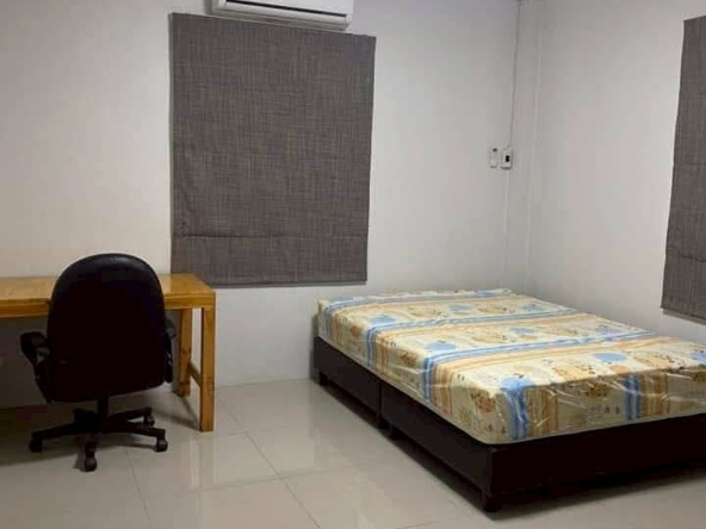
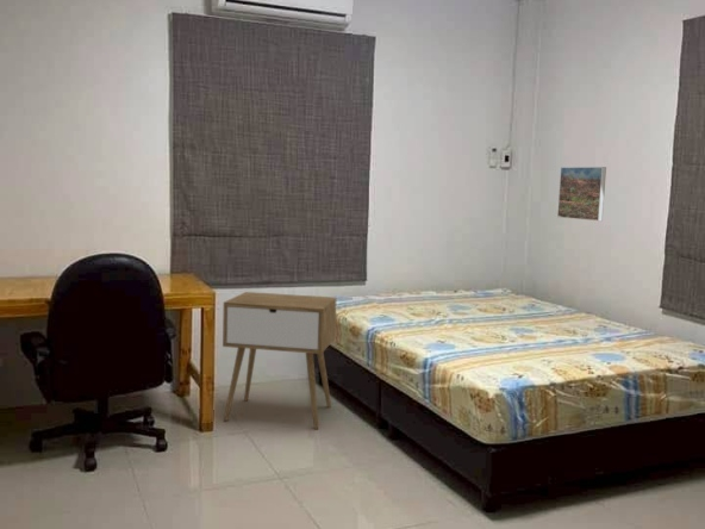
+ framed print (580, 193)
+ nightstand (280, 350)
